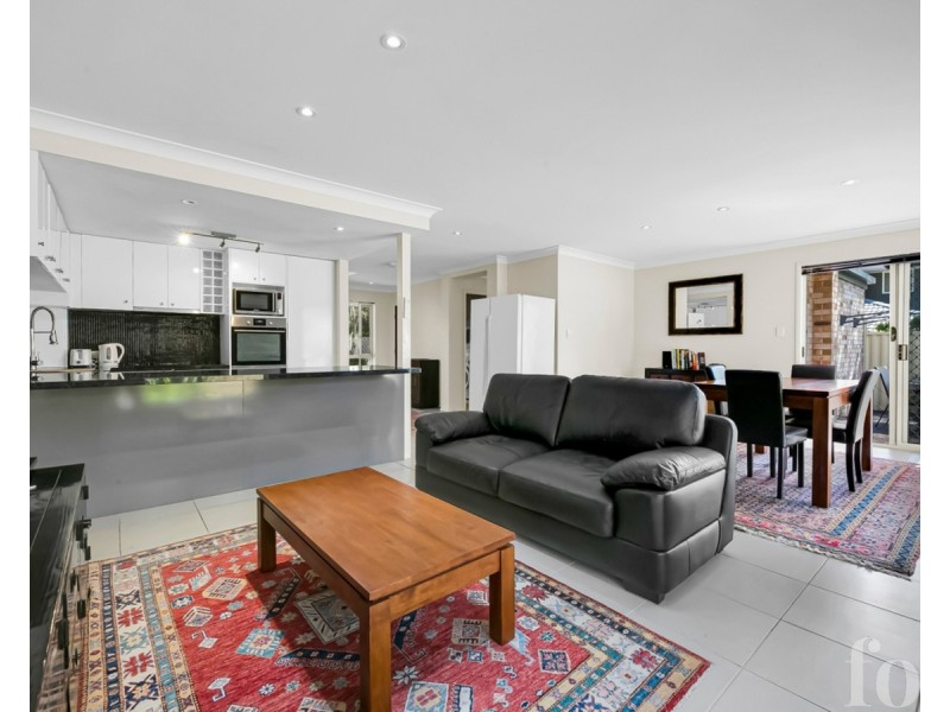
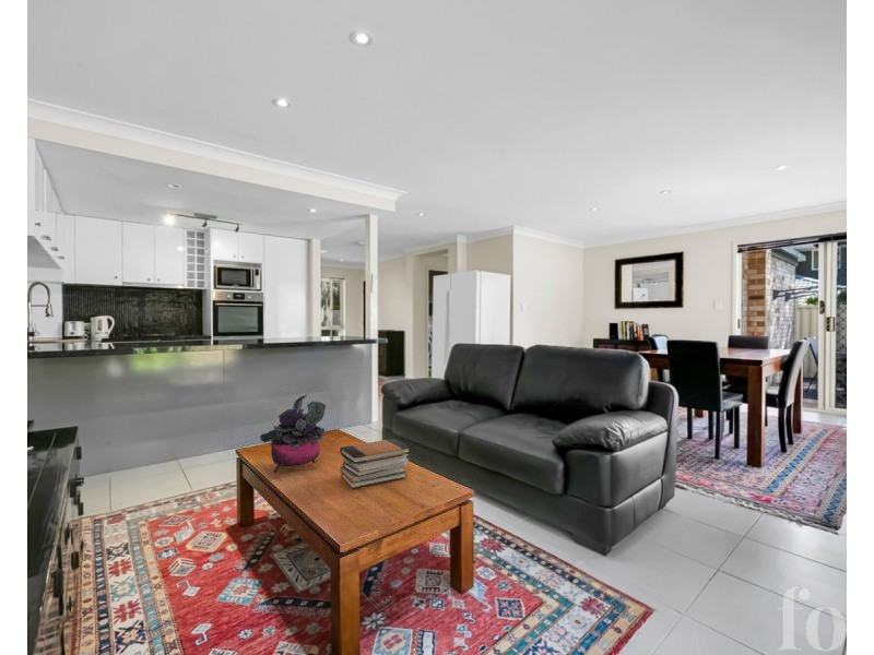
+ potted plant (294, 430)
+ book stack (375, 462)
